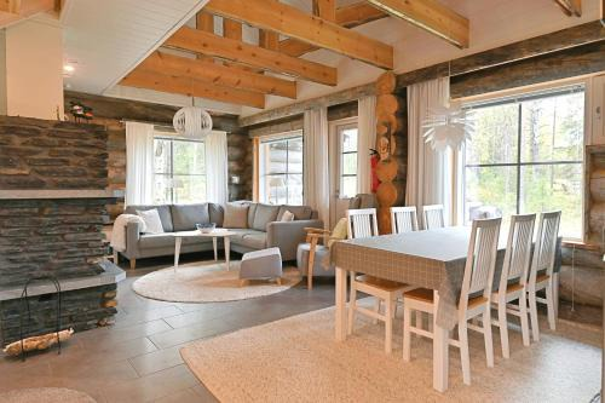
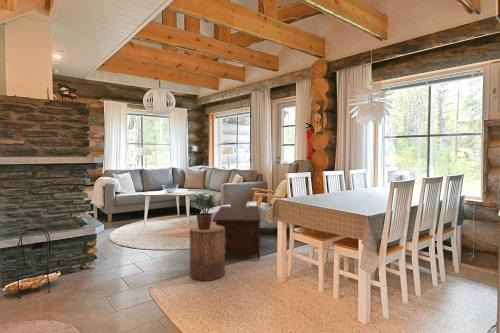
+ stool (207, 251)
+ cabinet (238, 230)
+ potted plant (202, 210)
